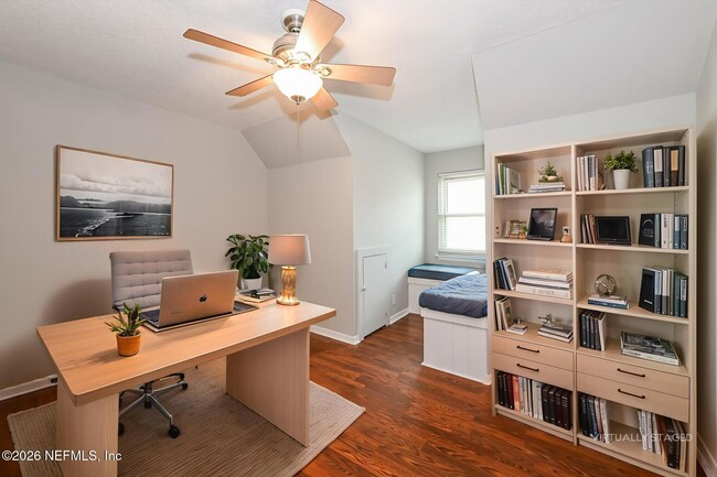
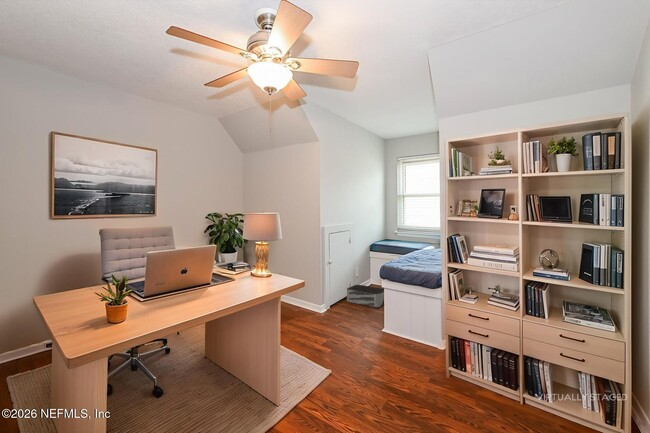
+ storage bin (366, 295)
